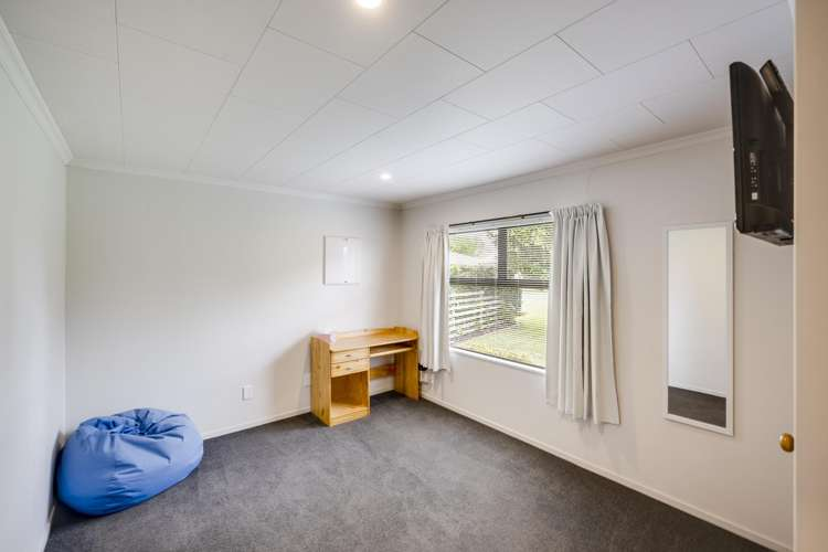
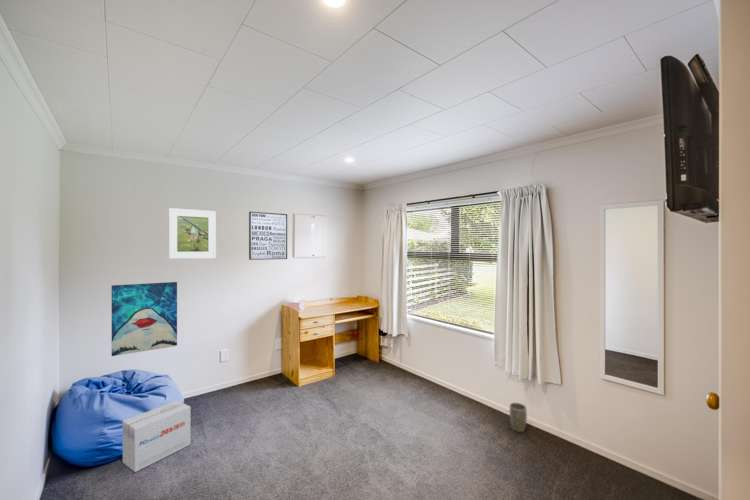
+ cardboard box (158, 433)
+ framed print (193, 234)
+ wall art (145, 317)
+ plant pot (518, 417)
+ wall art (268, 236)
